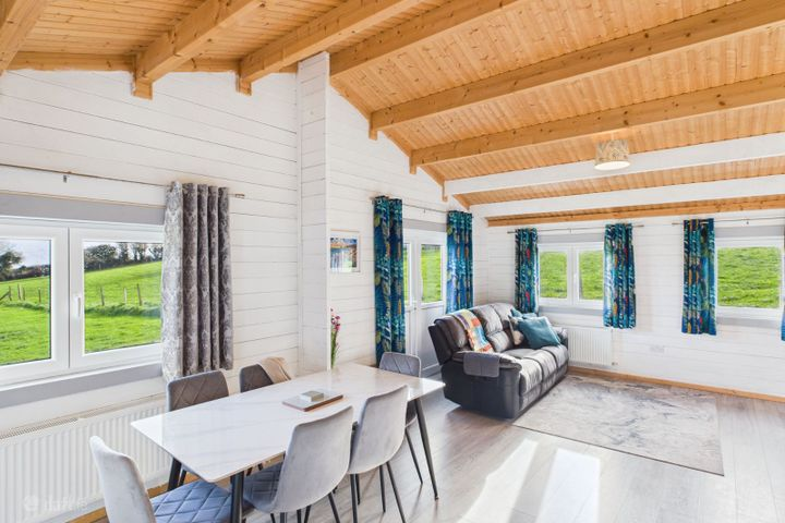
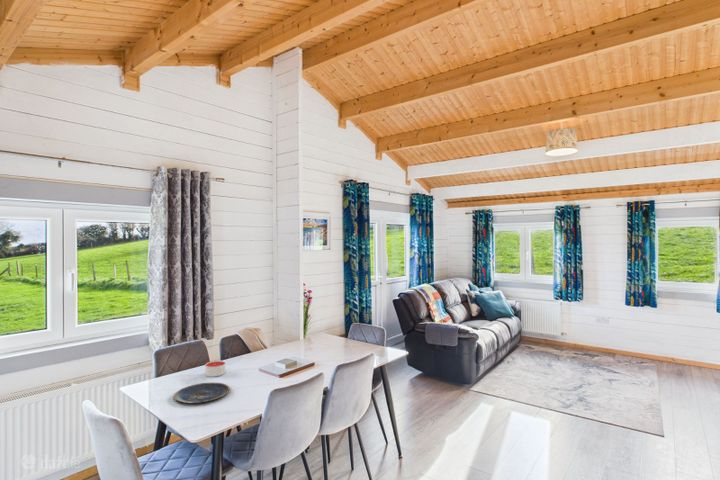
+ plate (202, 393)
+ candle (215, 368)
